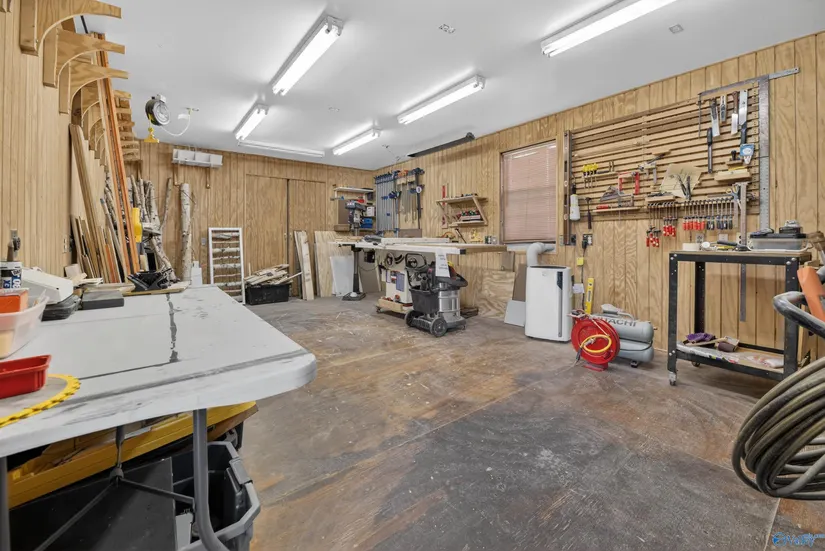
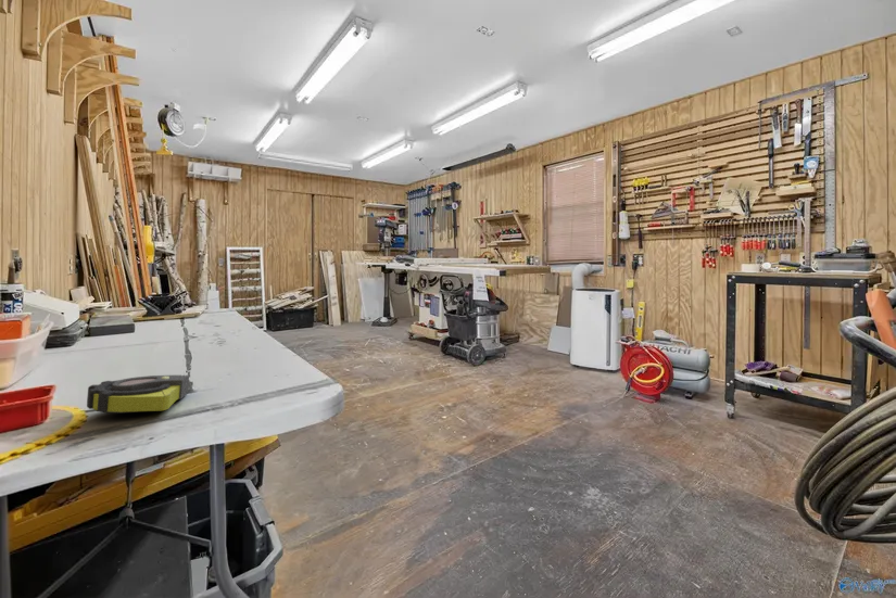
+ tape measure (136, 394)
